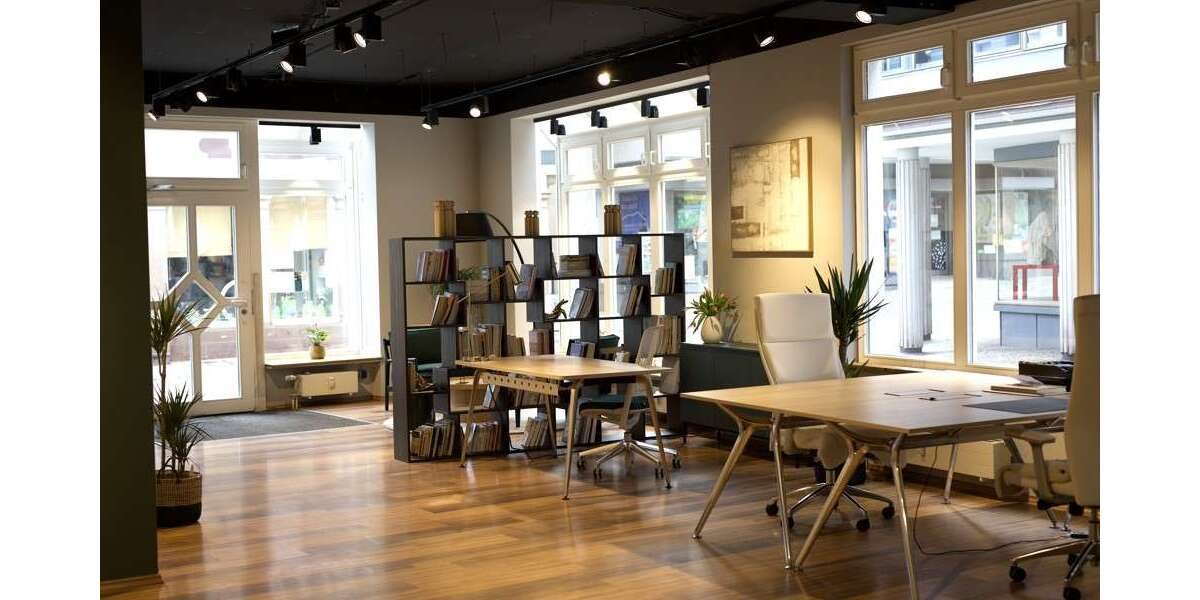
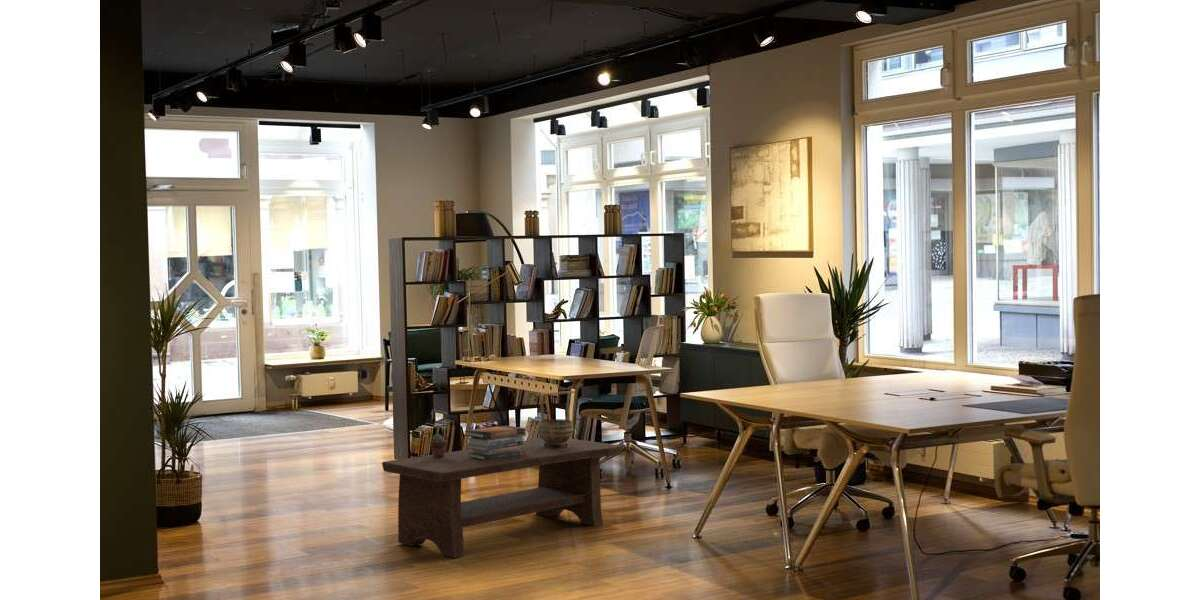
+ decorative bowl (555, 419)
+ potted succulent (438, 444)
+ coffee table (504, 494)
+ book stack (495, 442)
